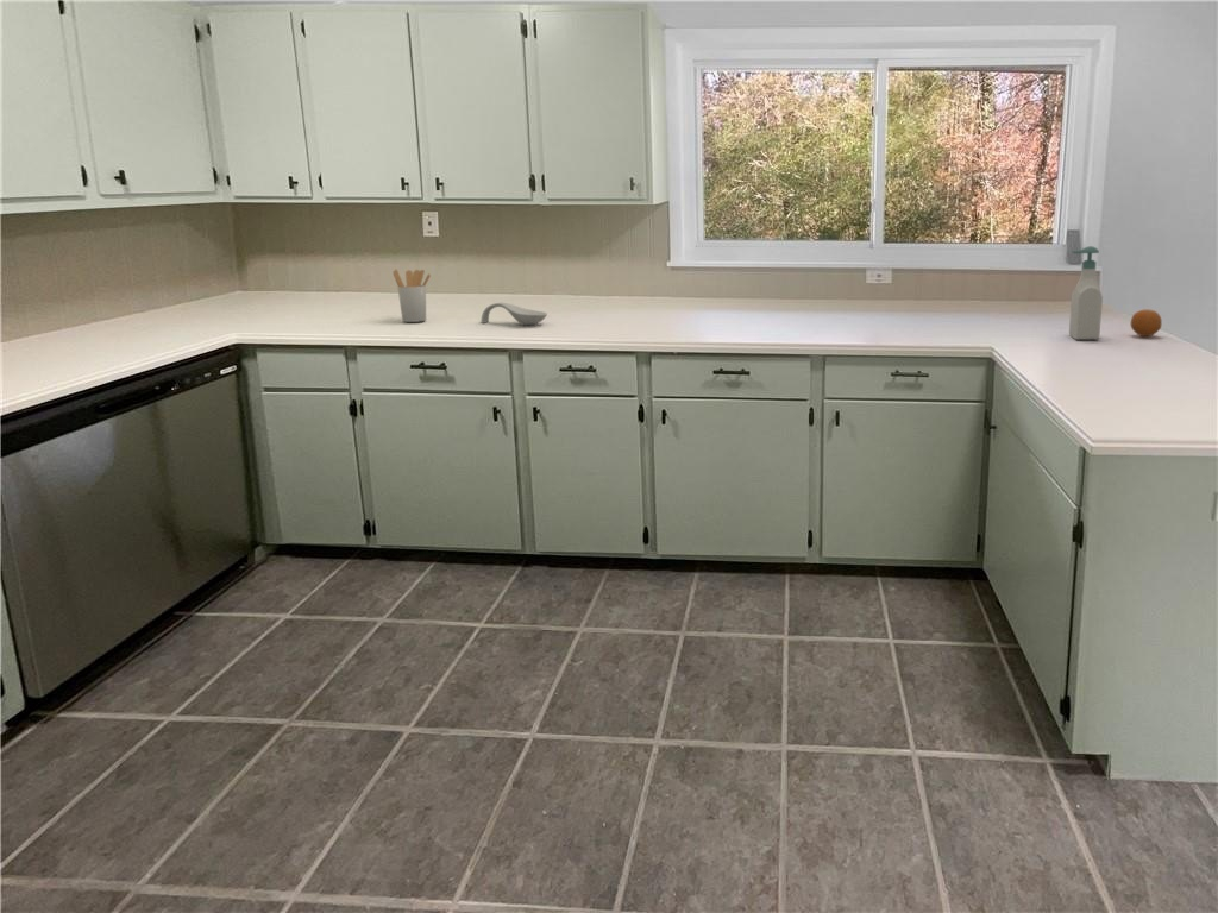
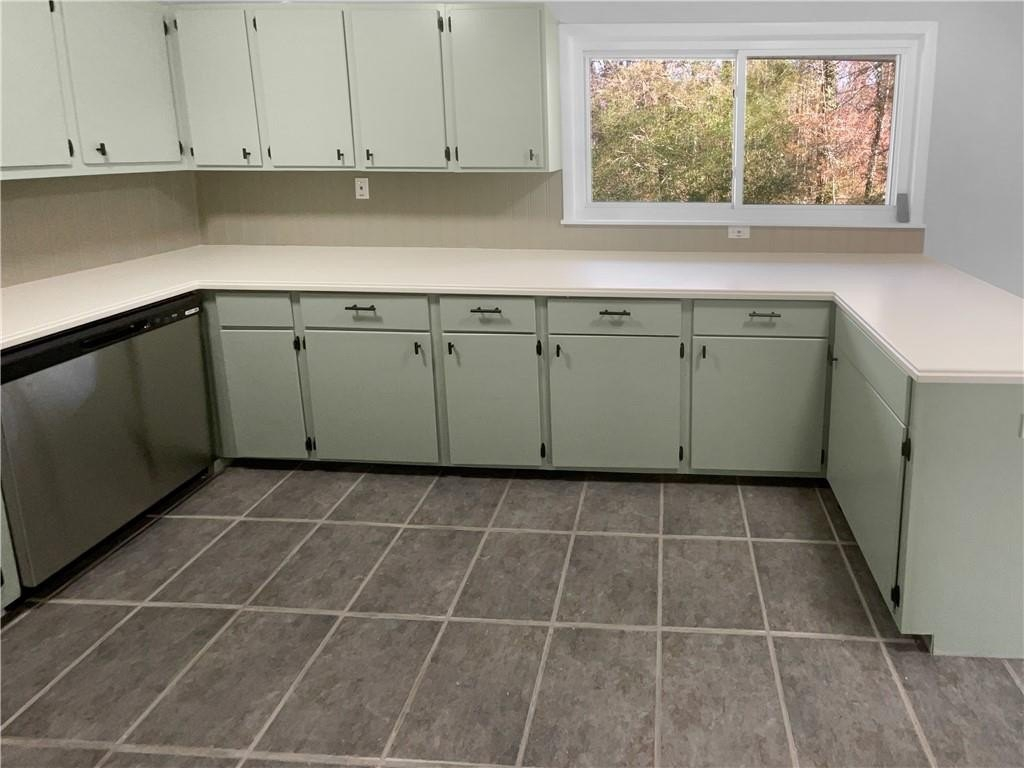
- soap bottle (1084, 291)
- spoon rest (513, 313)
- utensil holder (413, 294)
- fruit (1145, 322)
